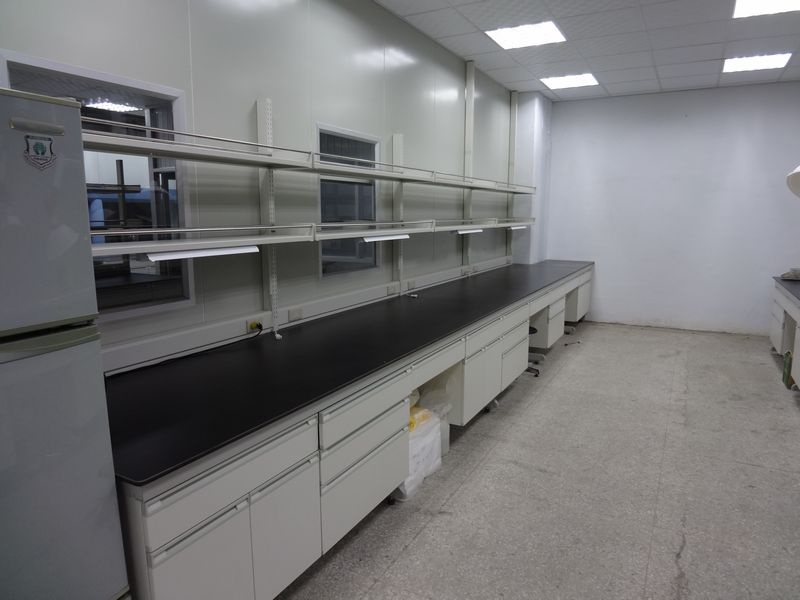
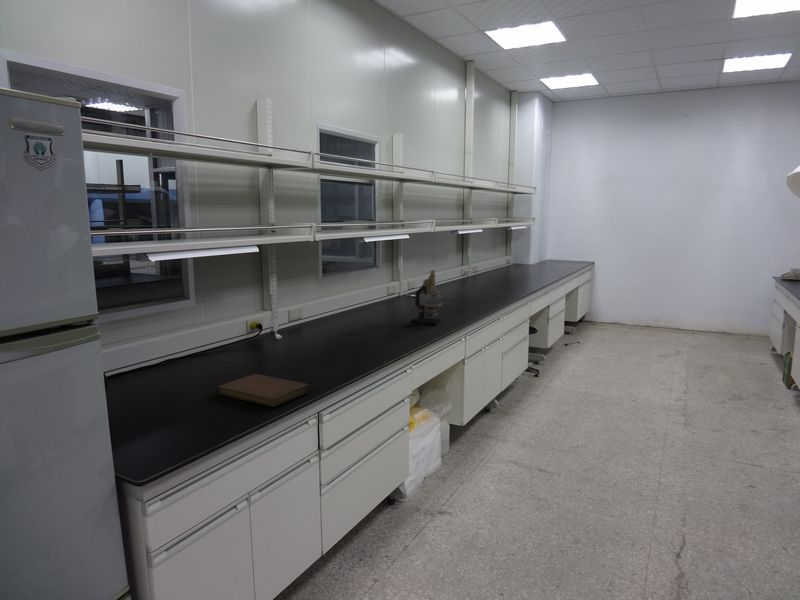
+ microscope (426, 294)
+ notebook (264, 388)
